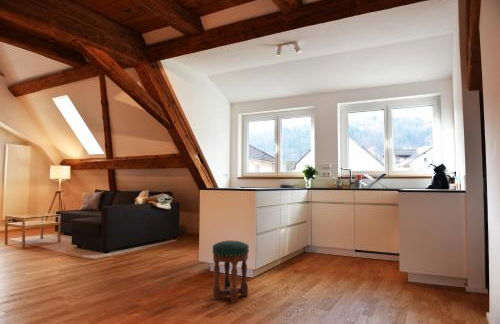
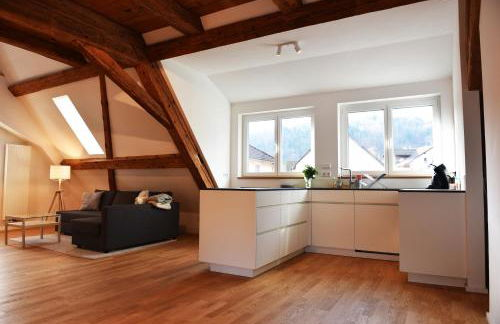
- stool (229, 269)
